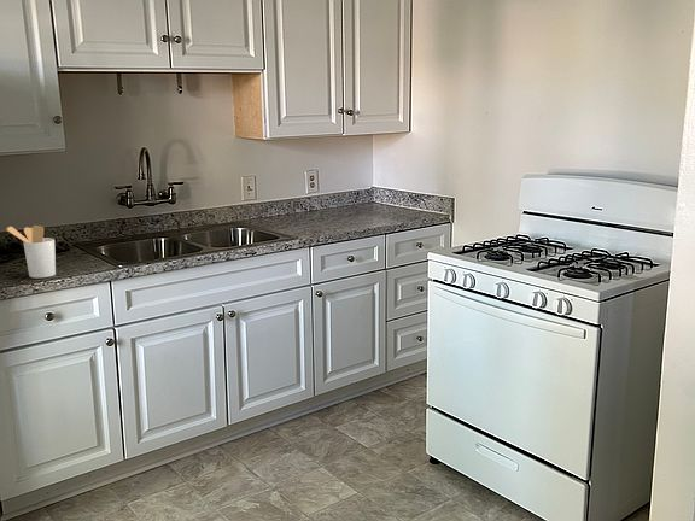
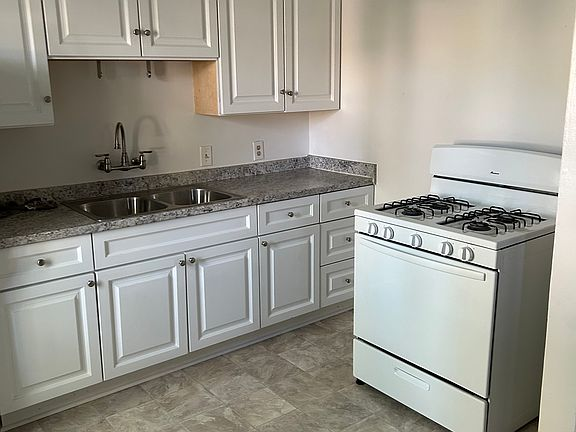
- utensil holder (31, 250)
